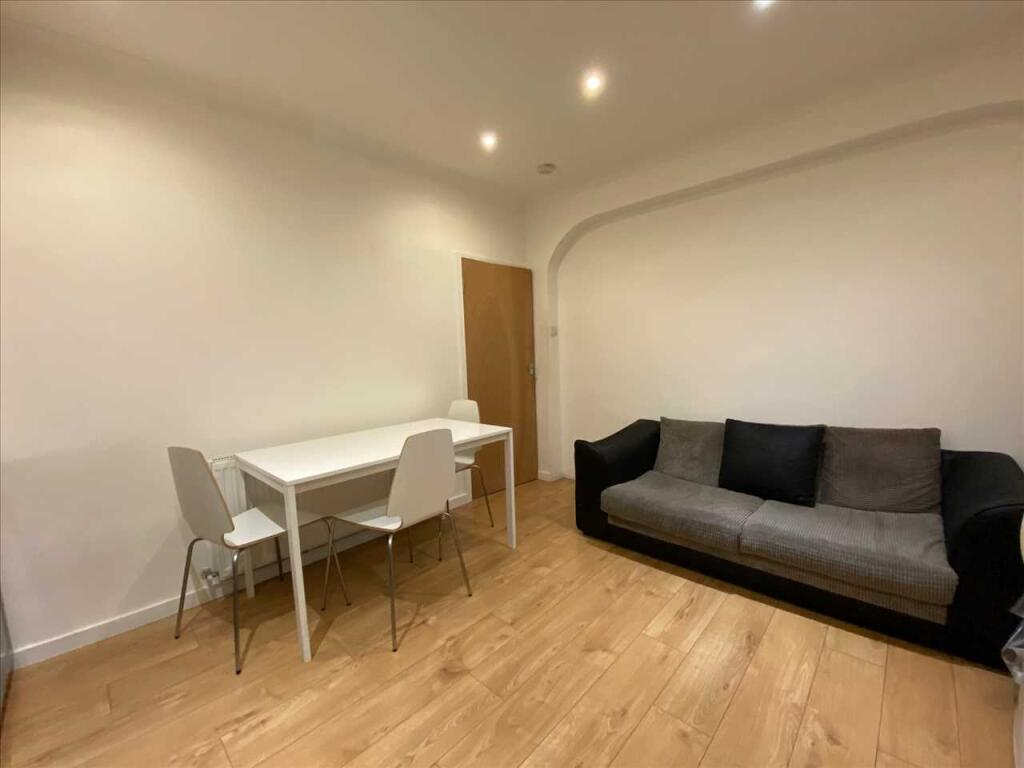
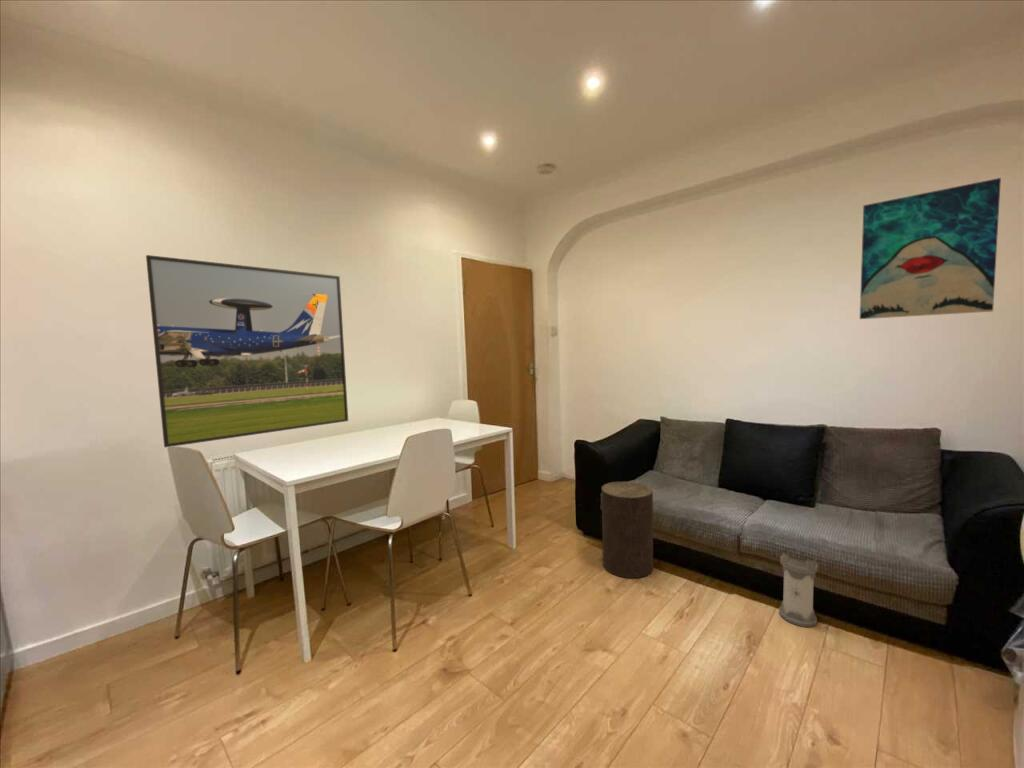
+ wall art (923, 255)
+ stool (627, 527)
+ lantern (798, 585)
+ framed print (262, 351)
